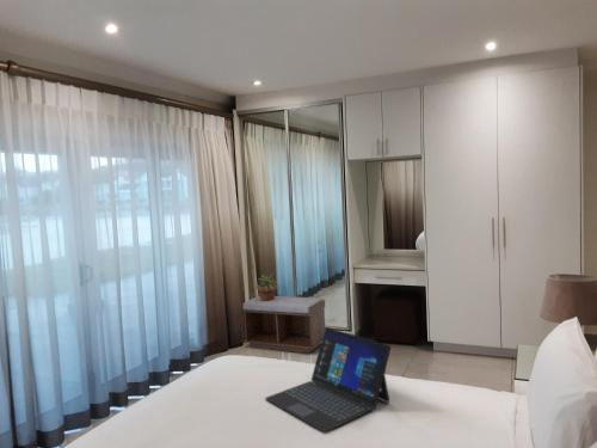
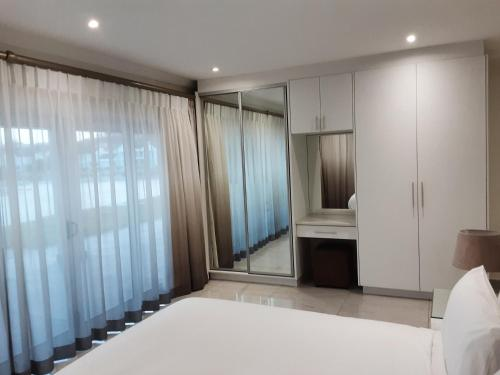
- laptop (326, 372)
- potted plant (266, 287)
- bench (284, 321)
